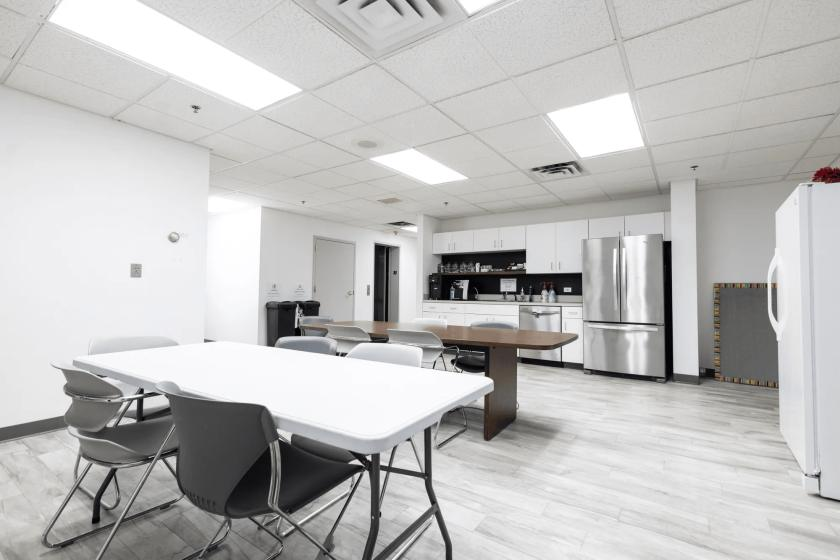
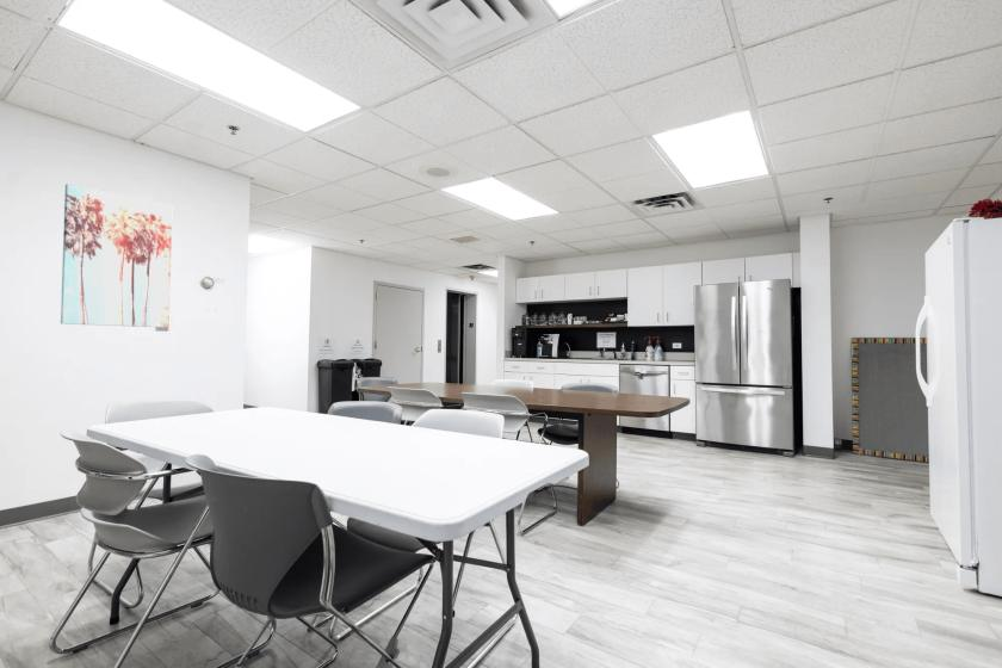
+ wall art (120, 260)
